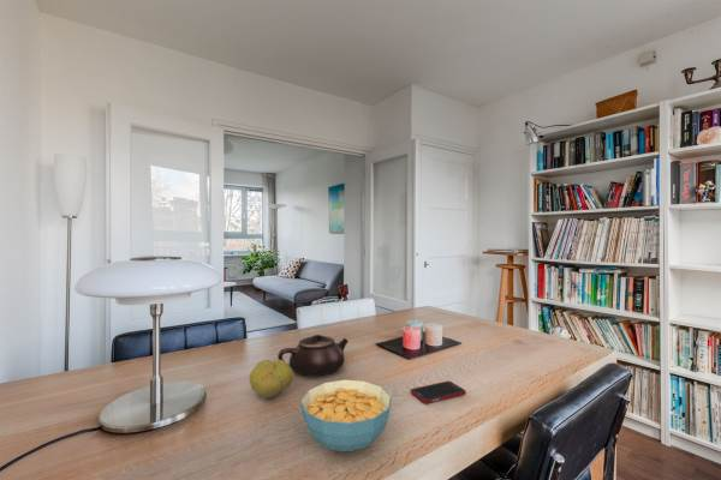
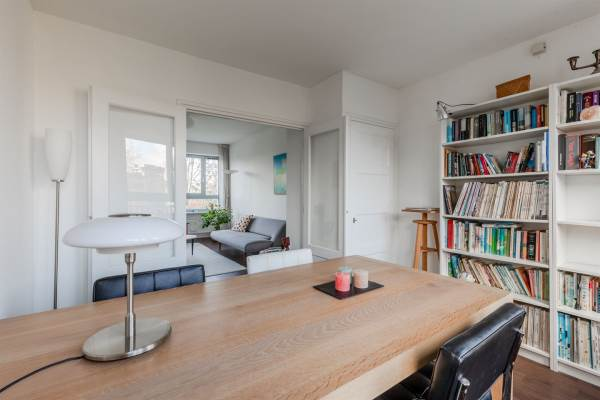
- cell phone (437, 391)
- teapot (315, 352)
- fruit (270, 378)
- cereal bowl (346, 420)
